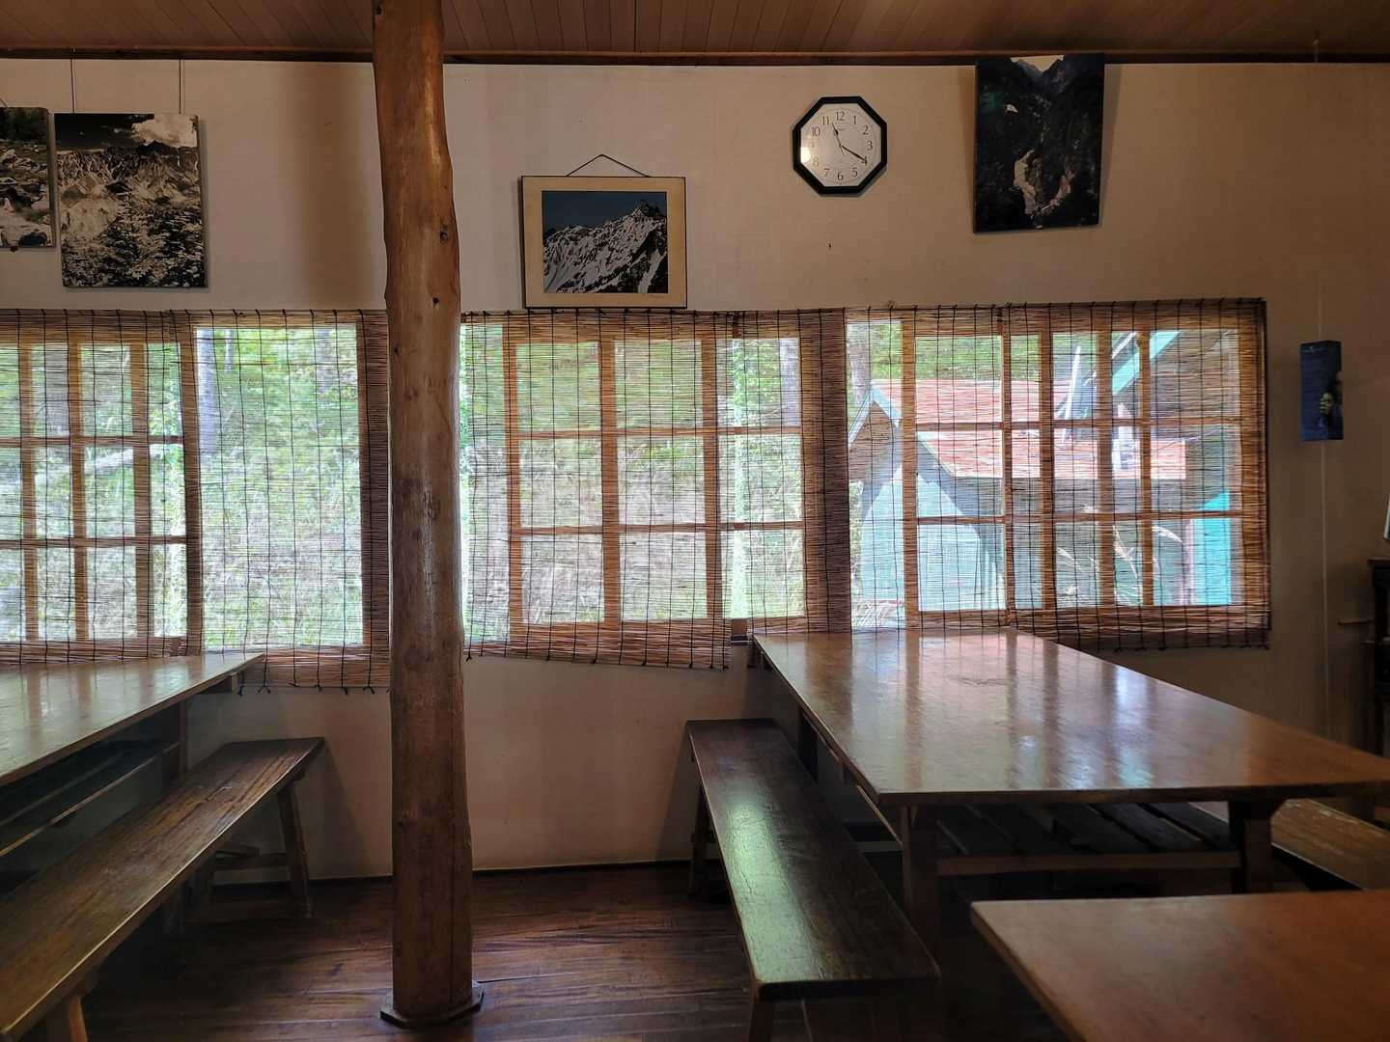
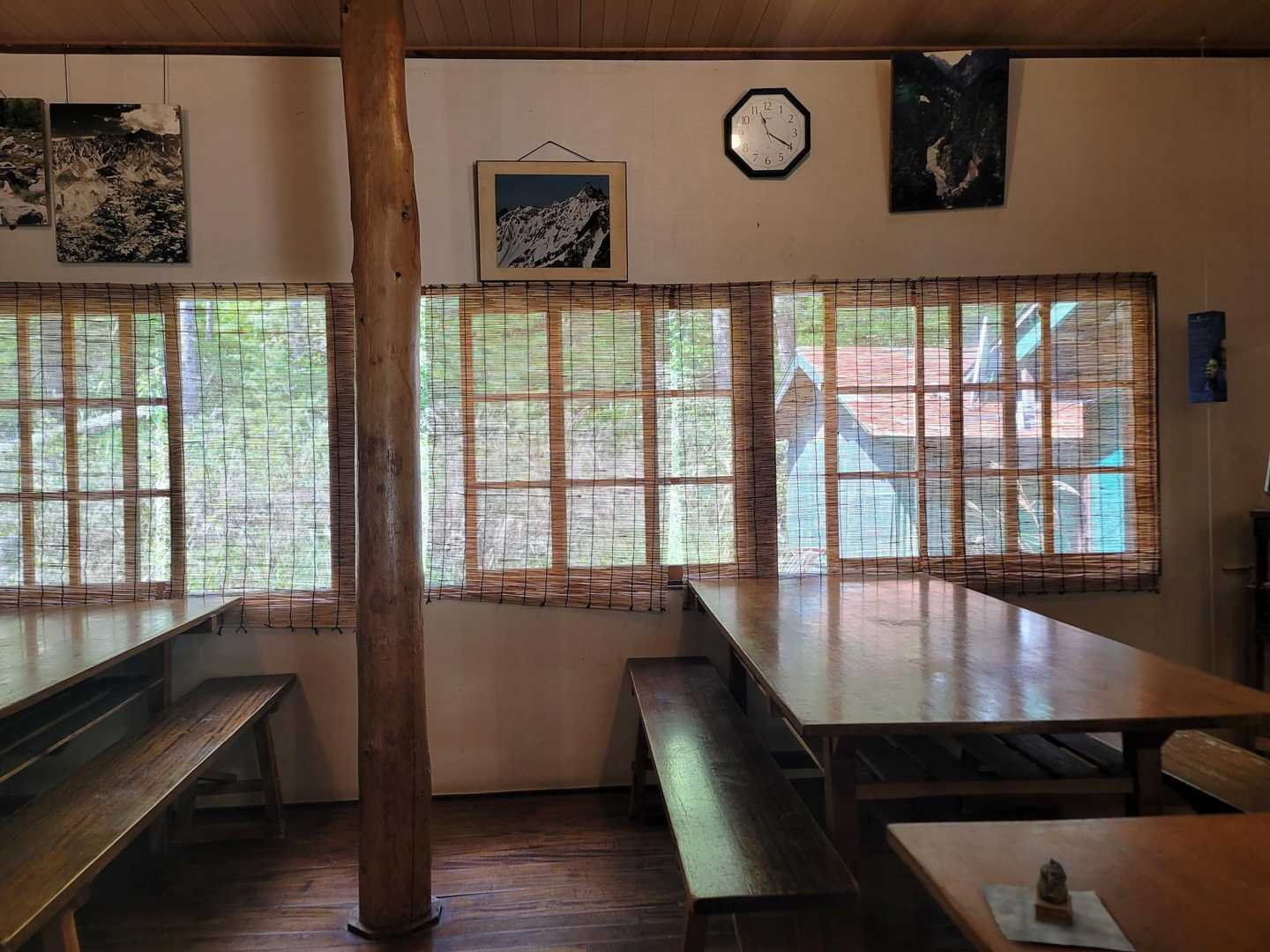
+ teapot (1053, 887)
